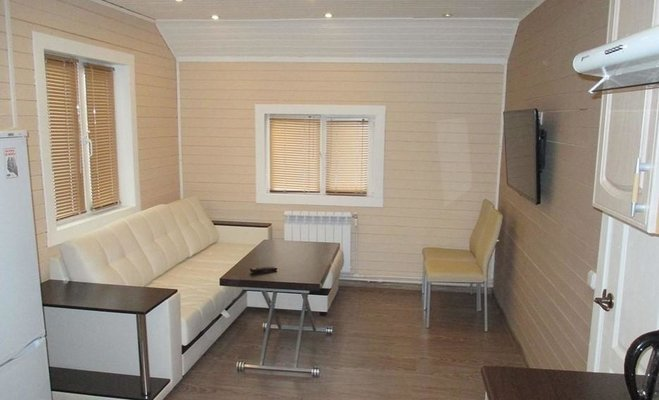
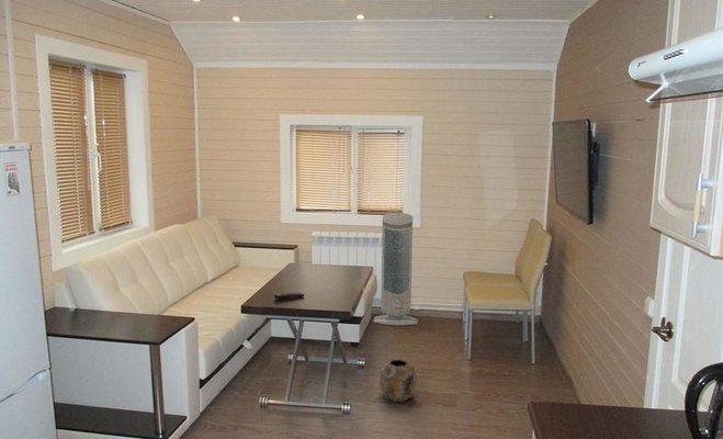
+ planter (397, 380)
+ air purifier (396, 268)
